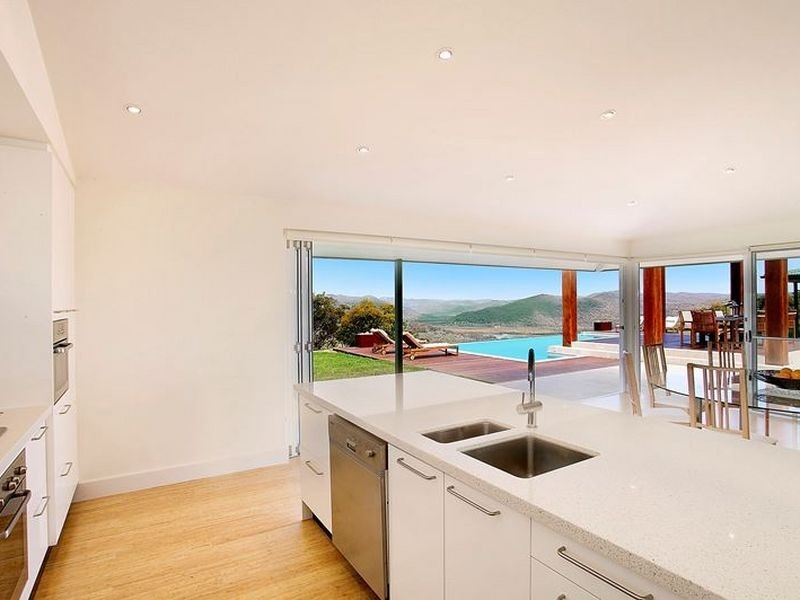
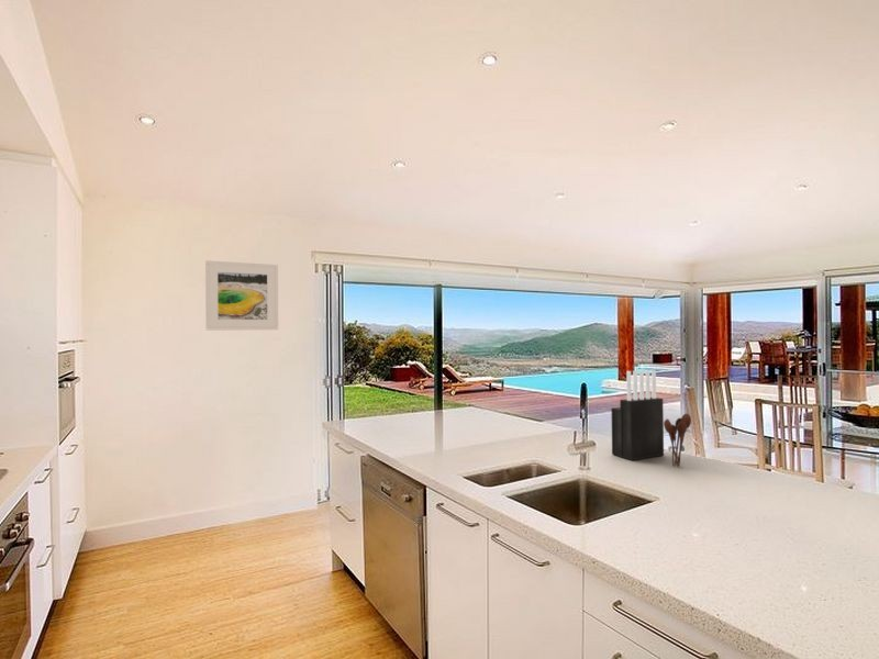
+ knife block (634, 412)
+ utensil holder (678, 439)
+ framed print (243, 295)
